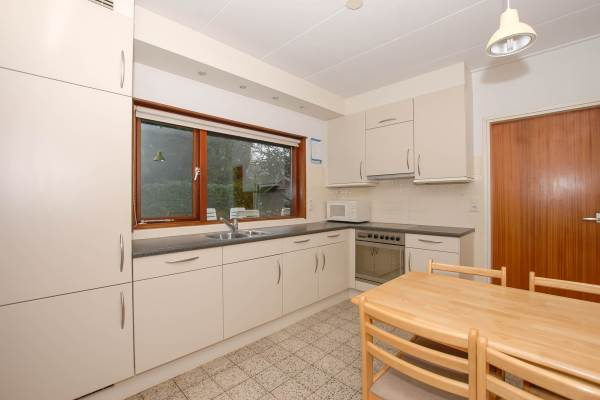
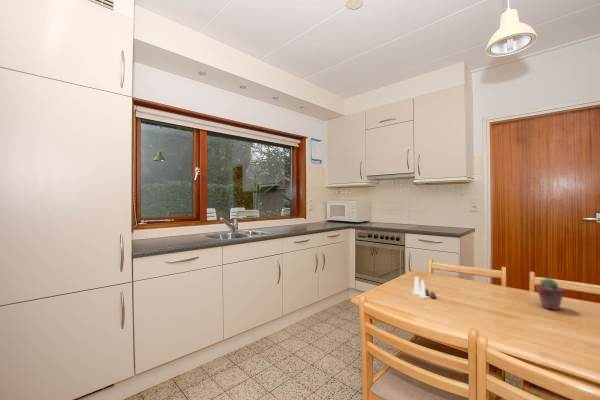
+ salt and pepper shaker set (422, 285)
+ potted succulent (550, 292)
